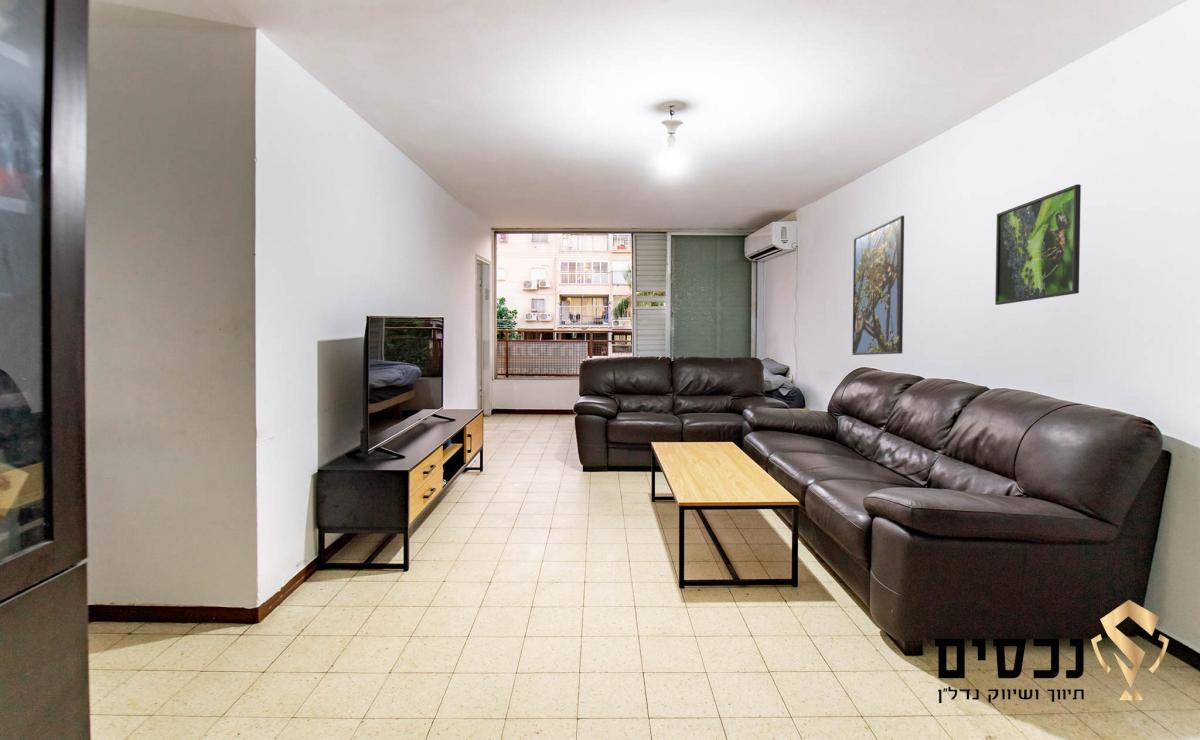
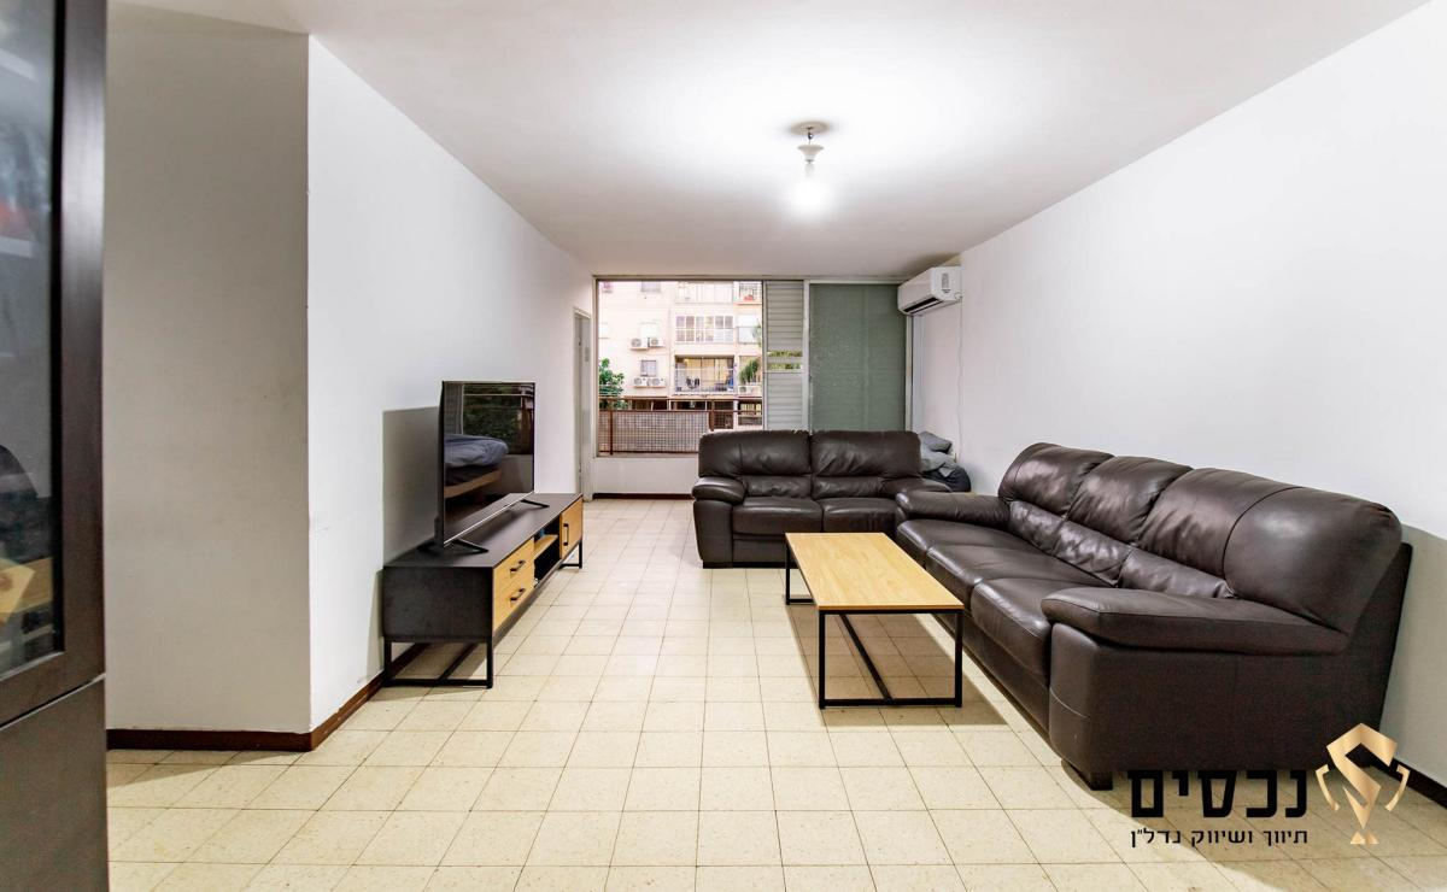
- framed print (876, 291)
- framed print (1034, 250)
